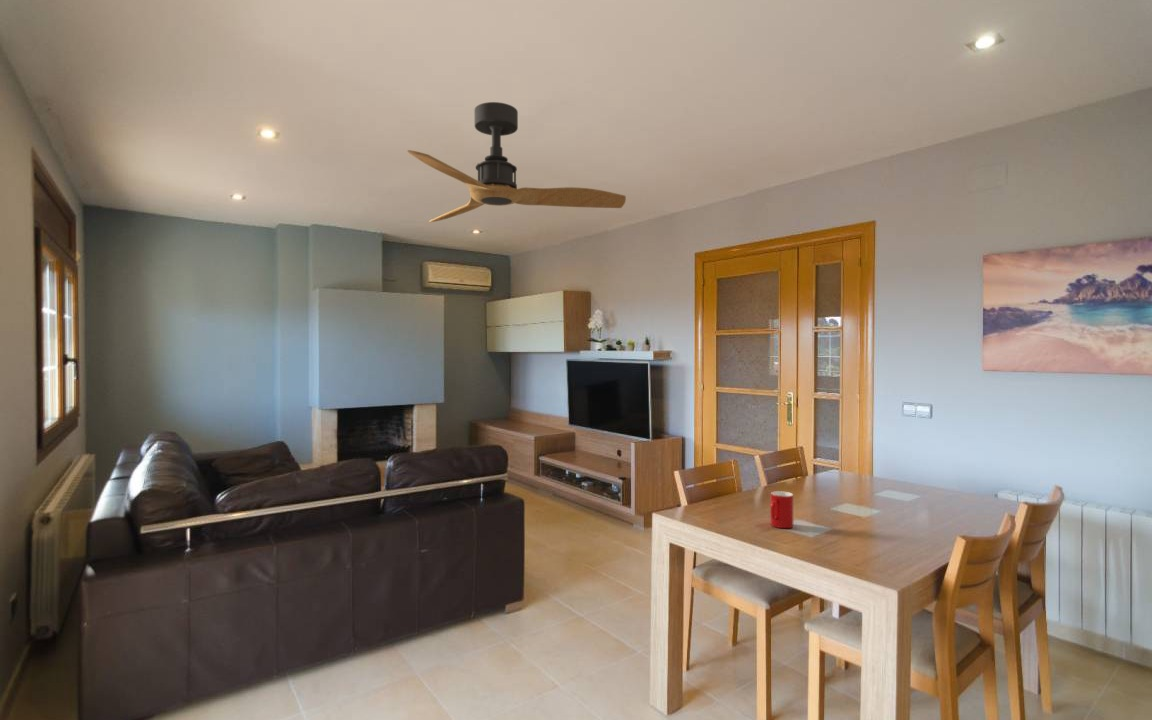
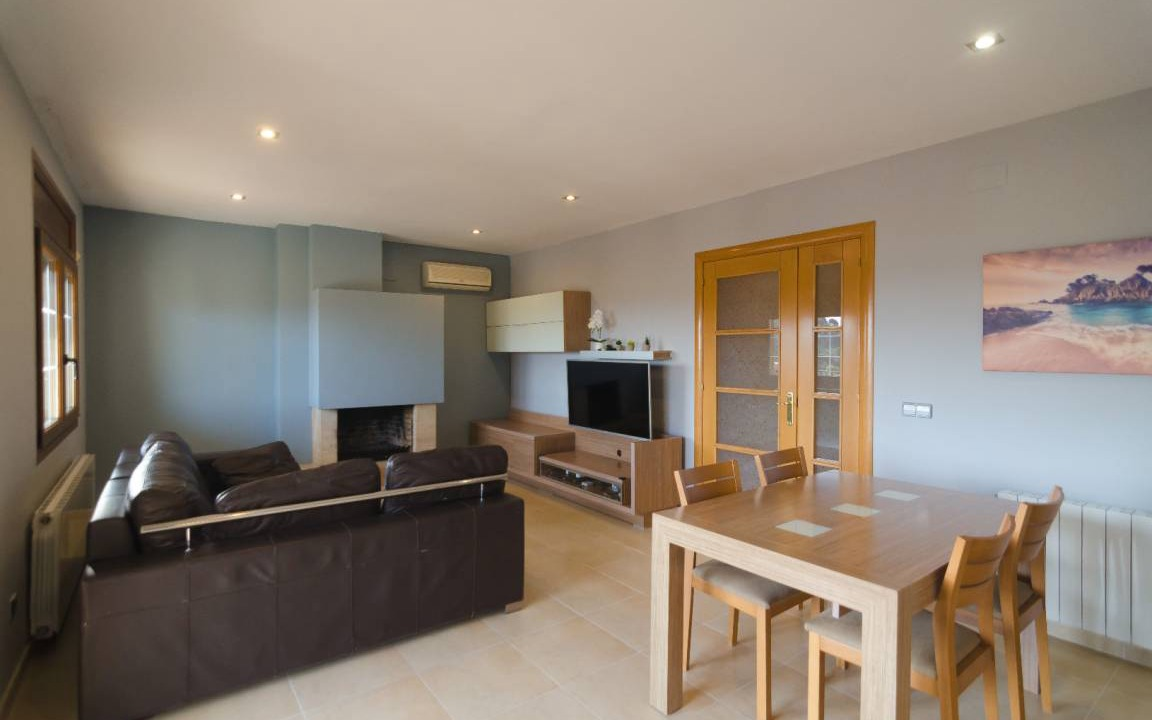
- cup (778, 510)
- ceiling fan (515, 166)
